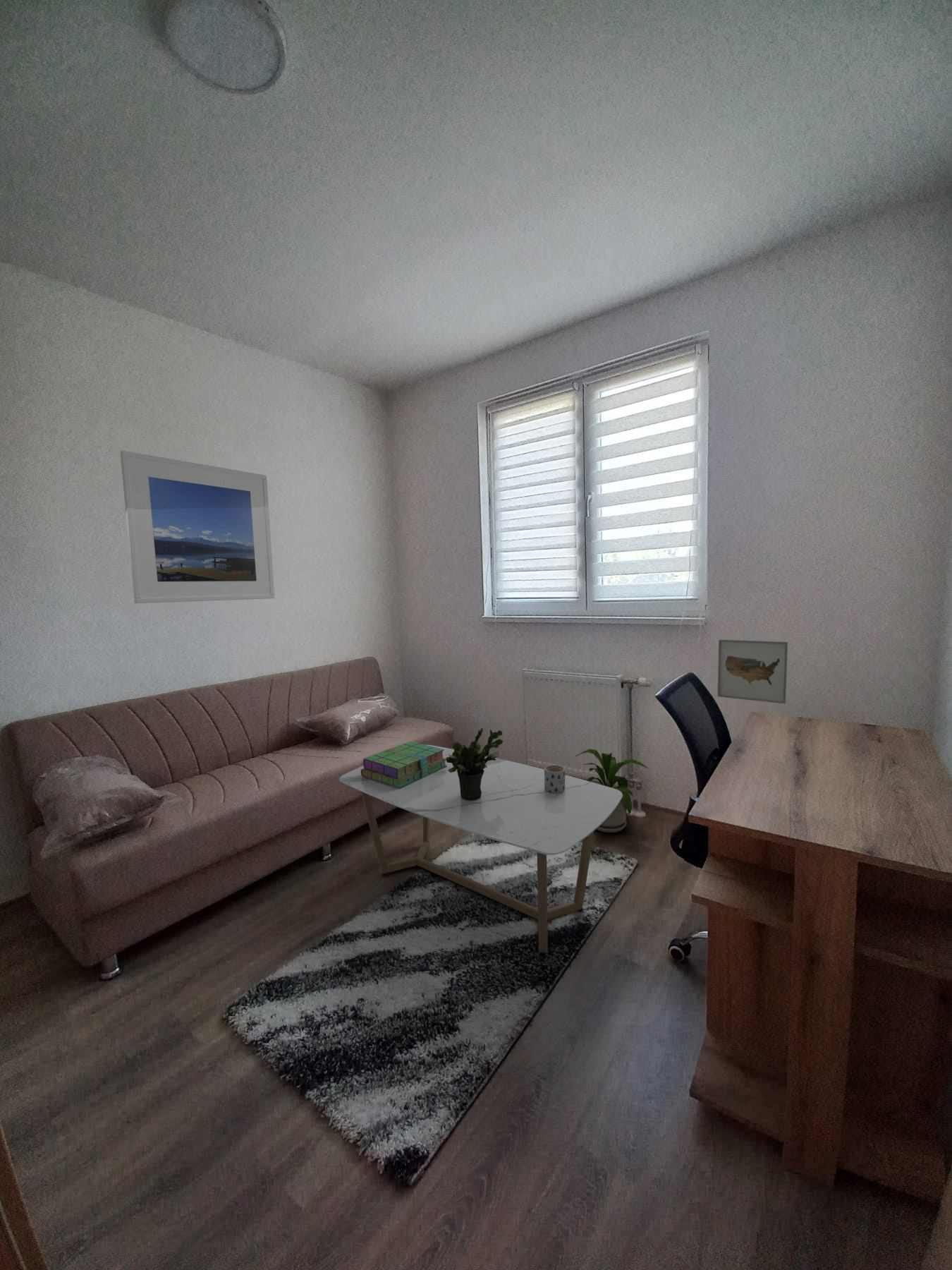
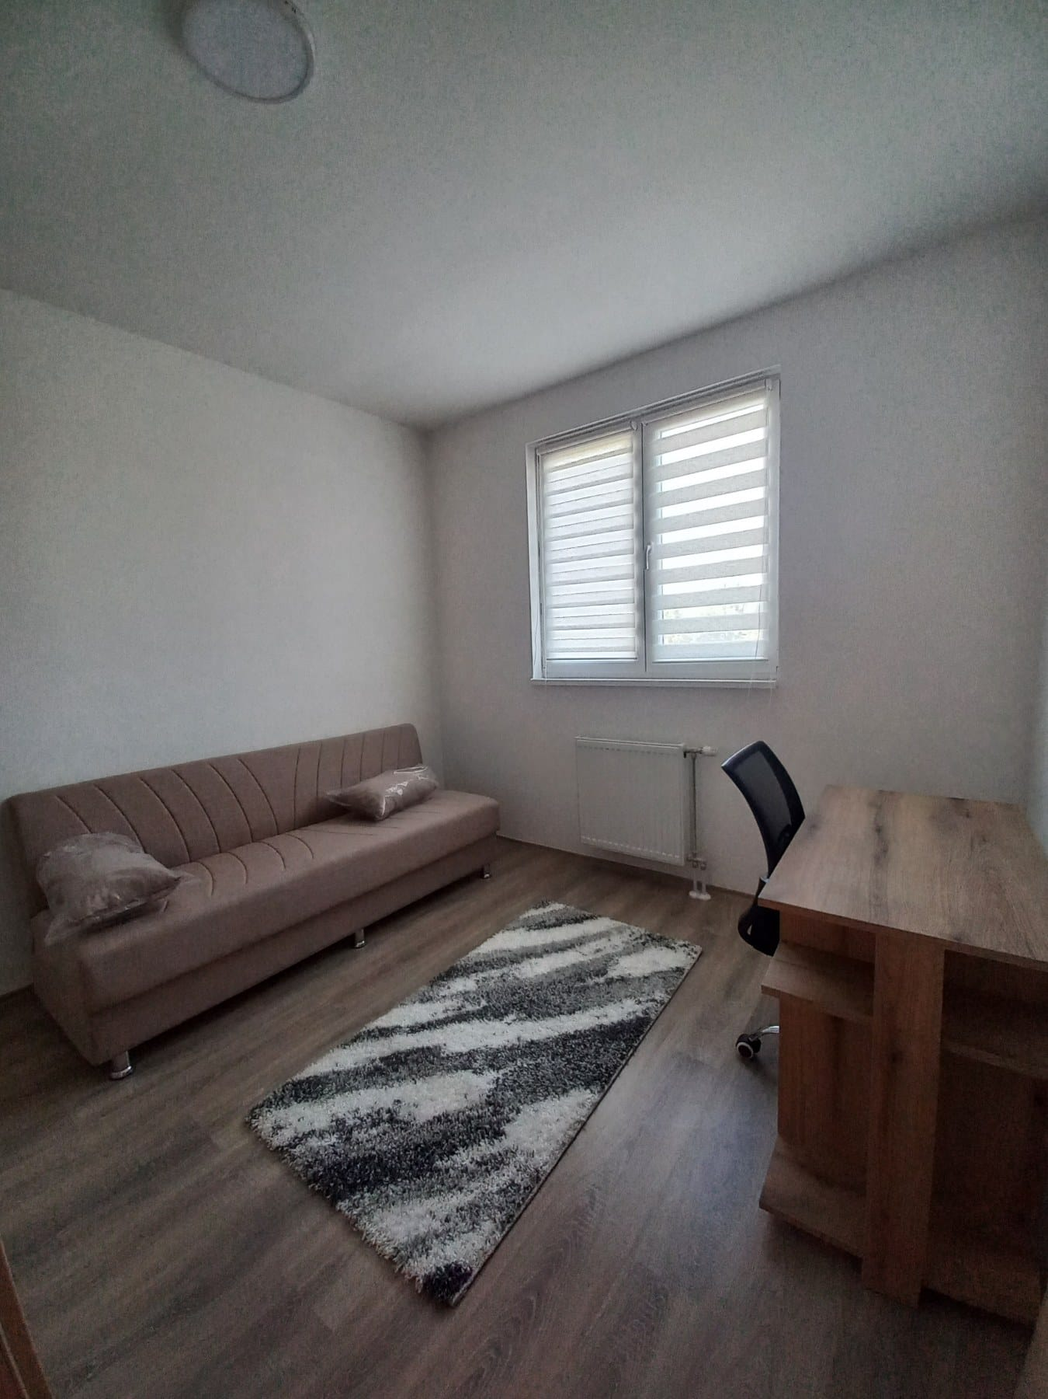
- house plant (612, 782)
- mug (556, 777)
- coffee table (476, 834)
- stack of books (404, 762)
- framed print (206, 533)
- potted plant (481, 758)
- wall art (751, 670)
